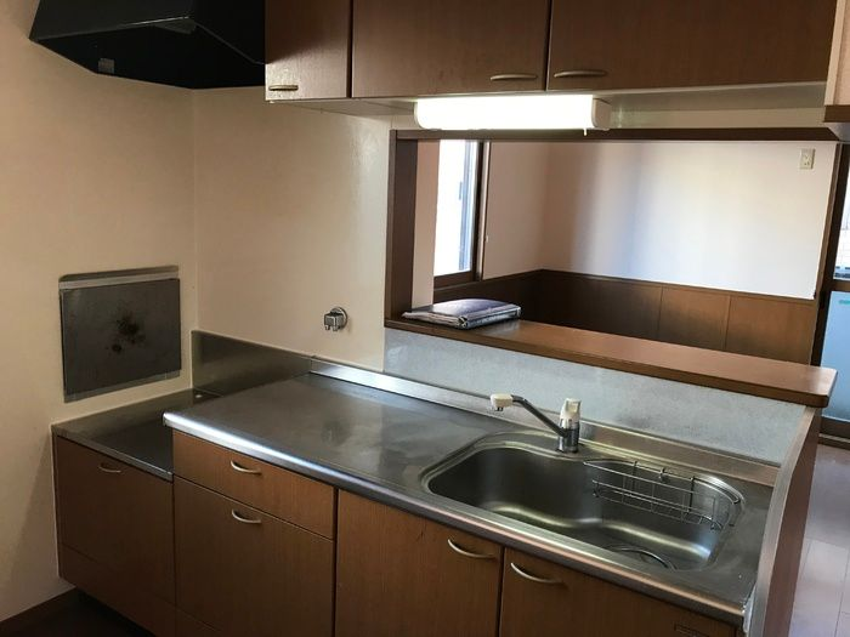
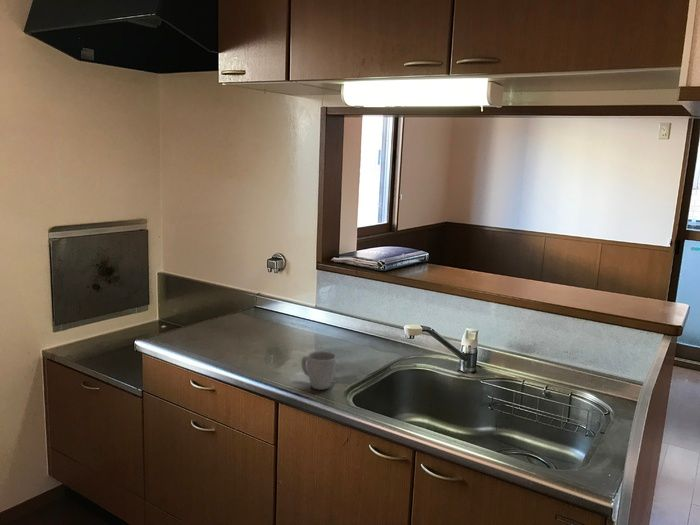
+ mug (317, 369)
